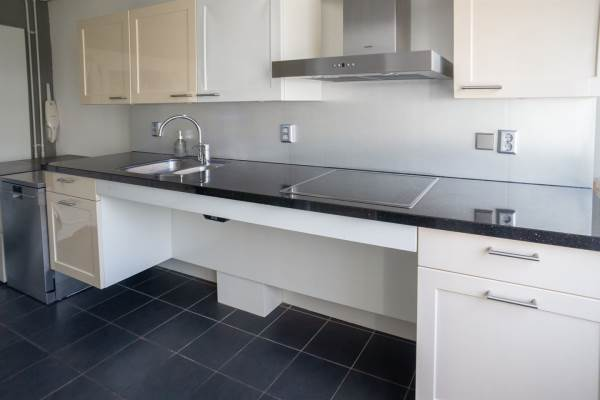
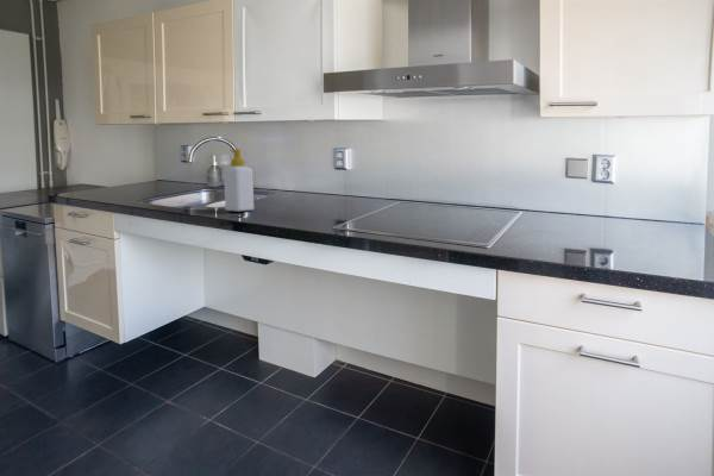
+ soap bottle (238, 180)
